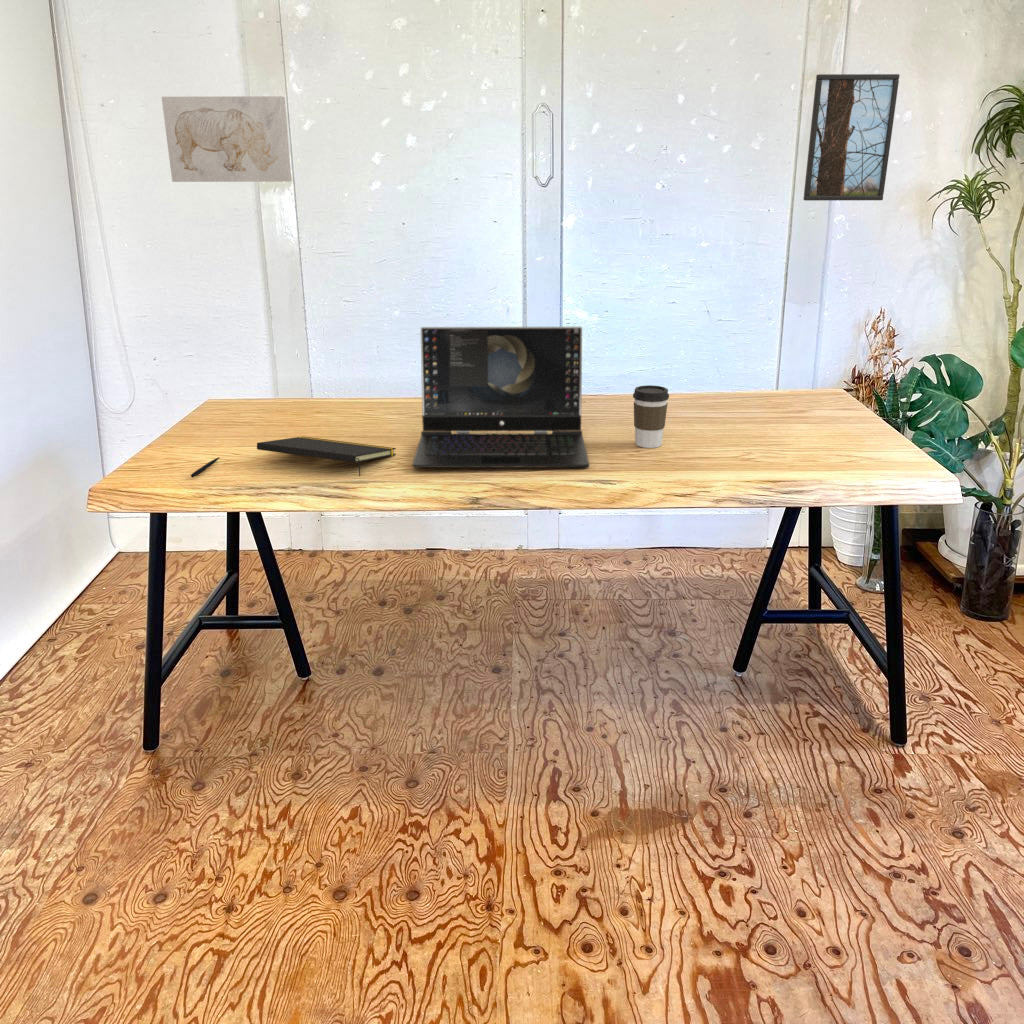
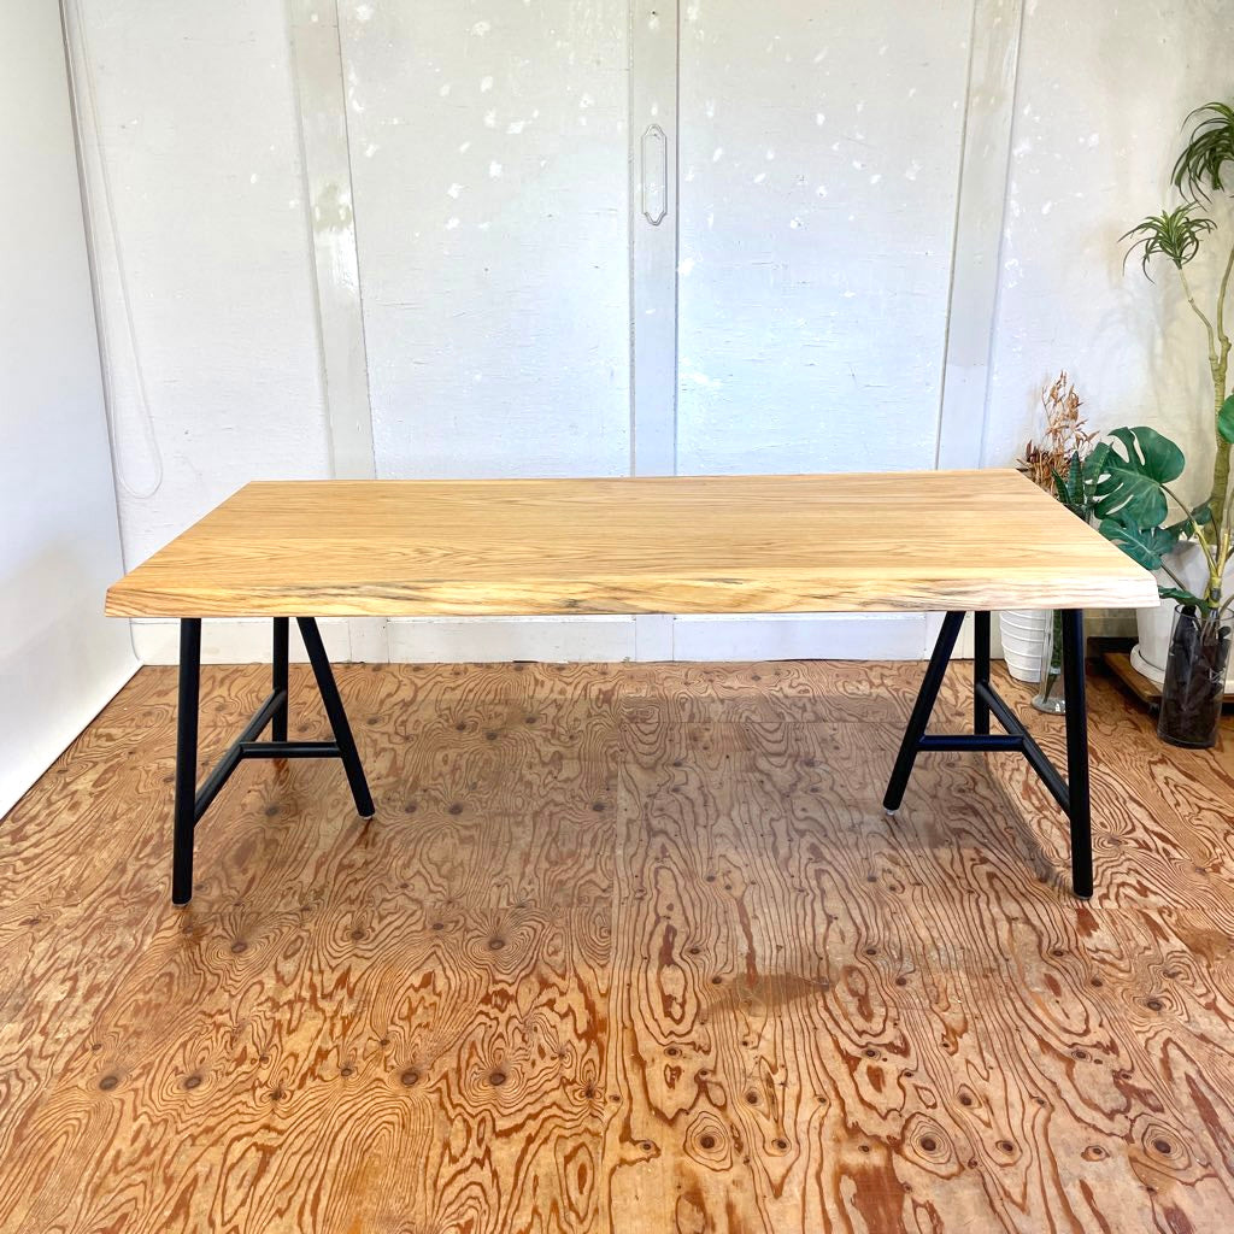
- pen (206, 465)
- laptop (501, 396)
- wall art (227, 139)
- coffee cup (649, 416)
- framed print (850, 138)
- notepad (327, 448)
